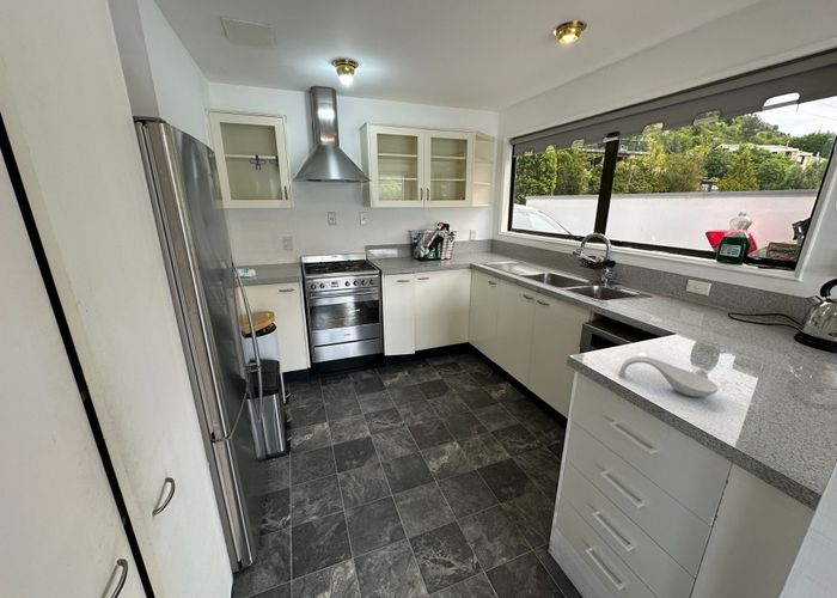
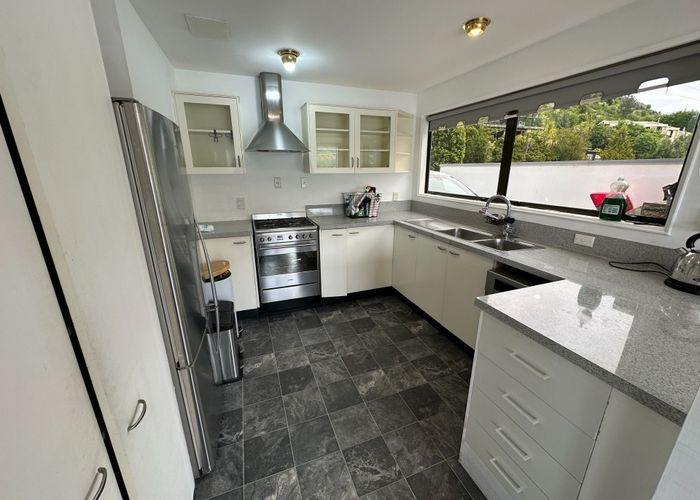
- spoon rest (666, 374)
